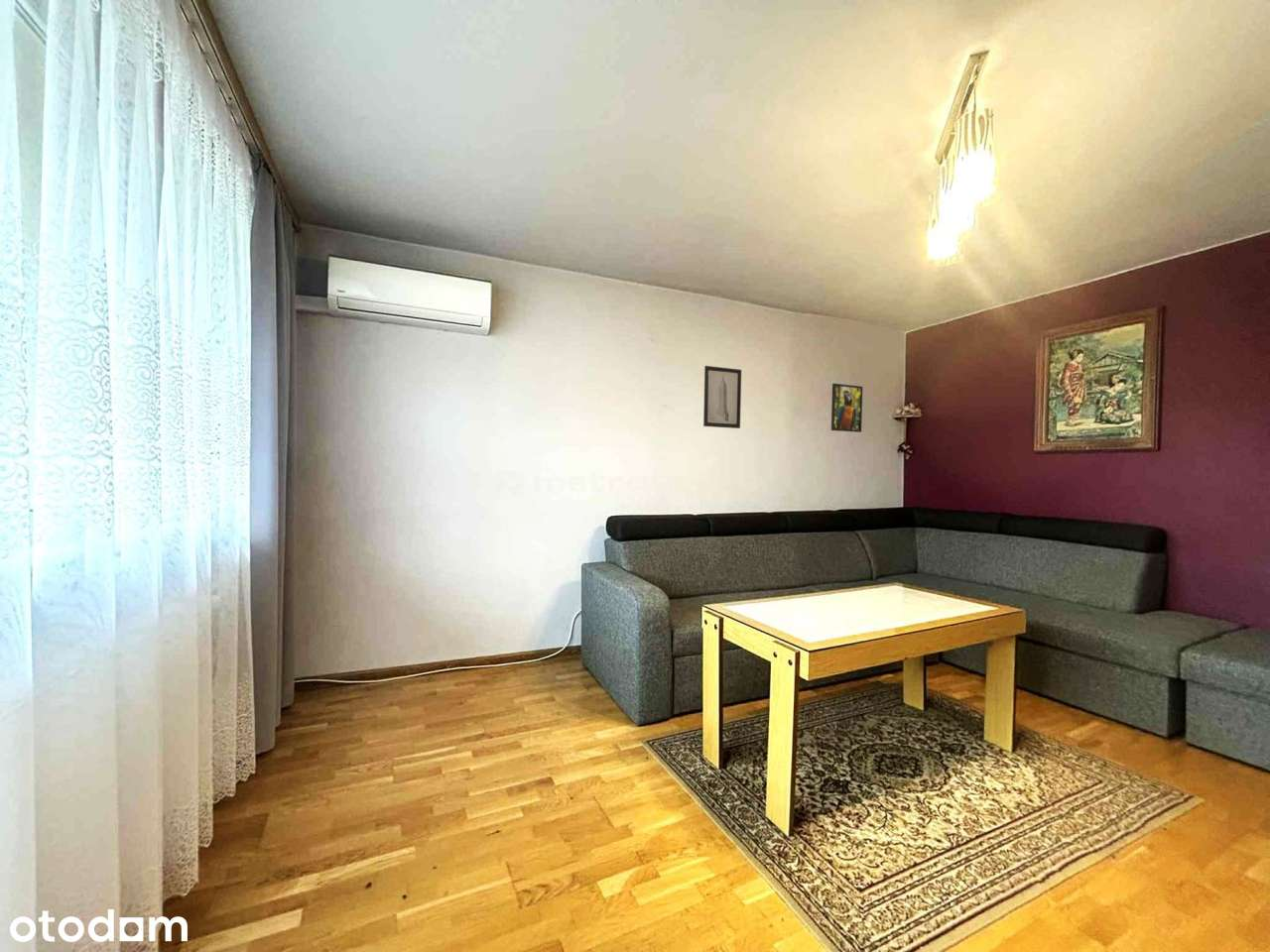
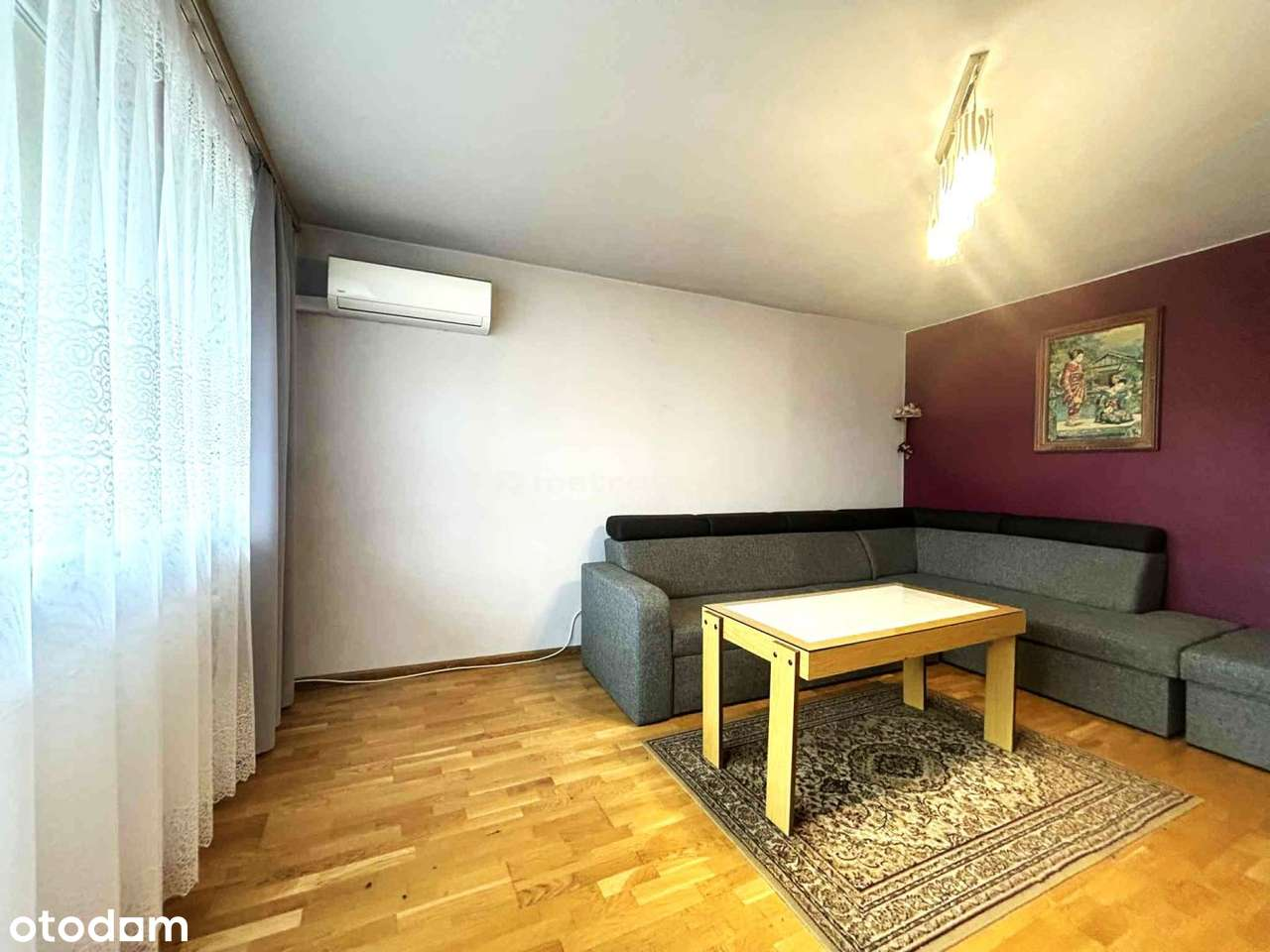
- wall art (722, 397)
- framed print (846, 408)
